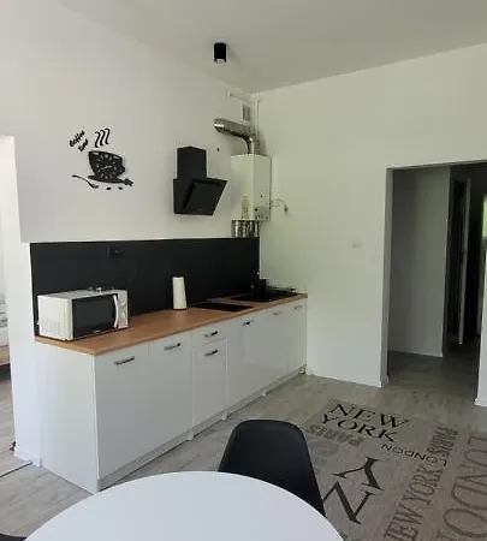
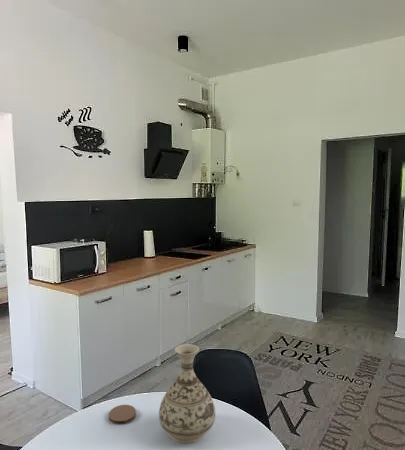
+ coaster (122, 414)
+ vase (187, 390)
